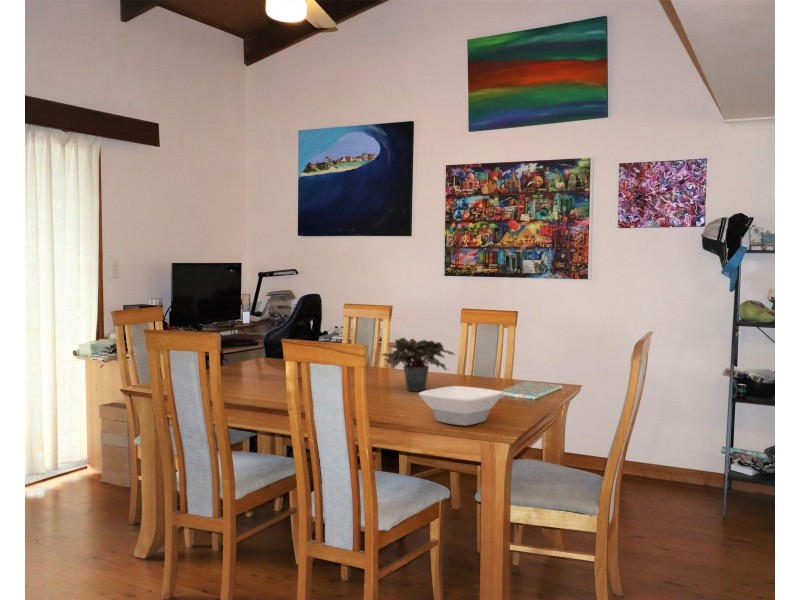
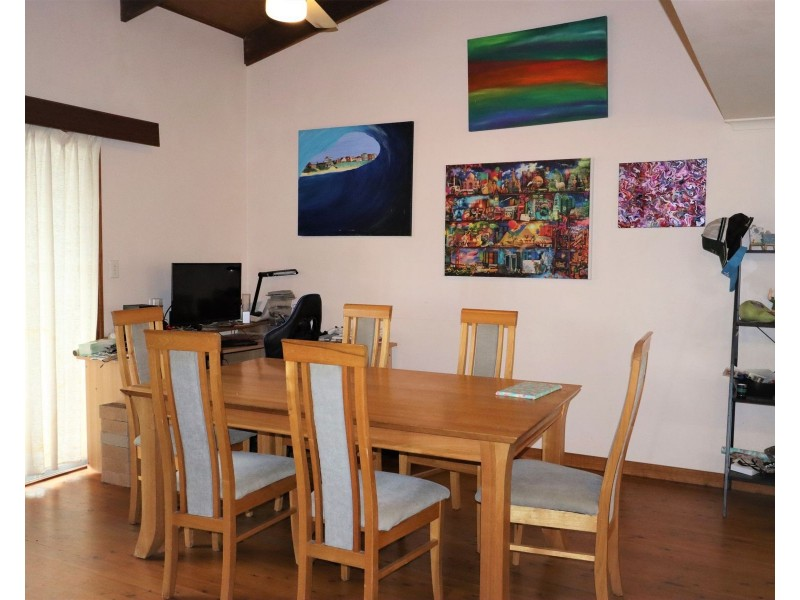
- bowl (461, 406)
- potted plant (417, 363)
